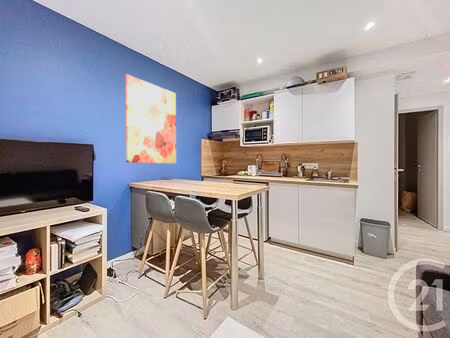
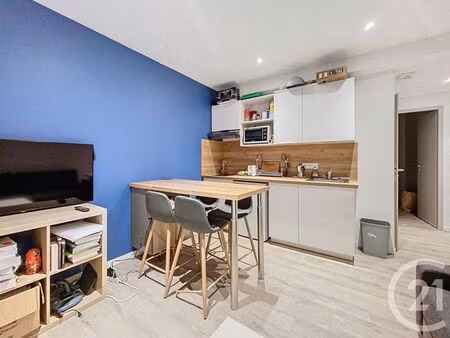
- wall art (153, 123)
